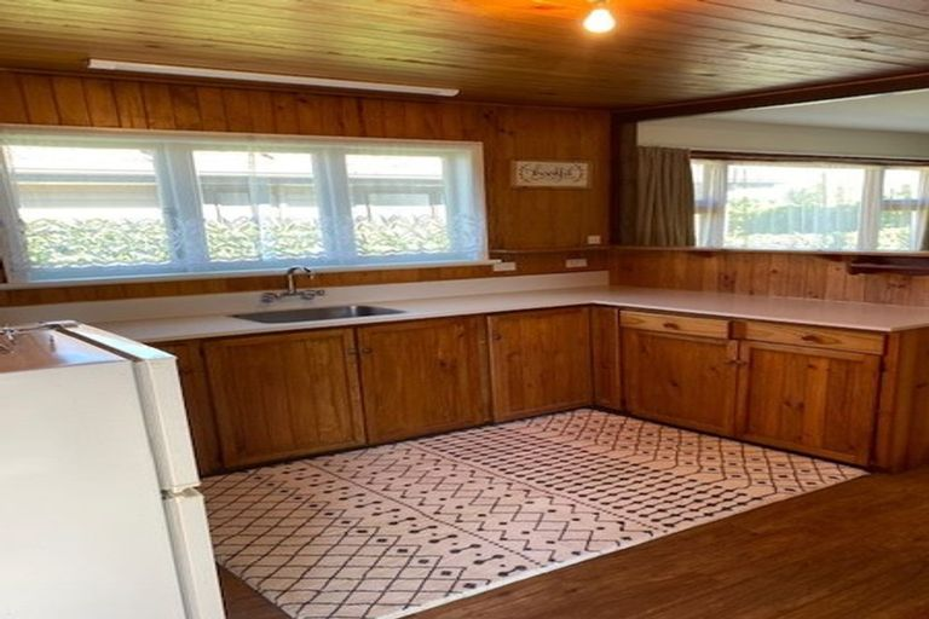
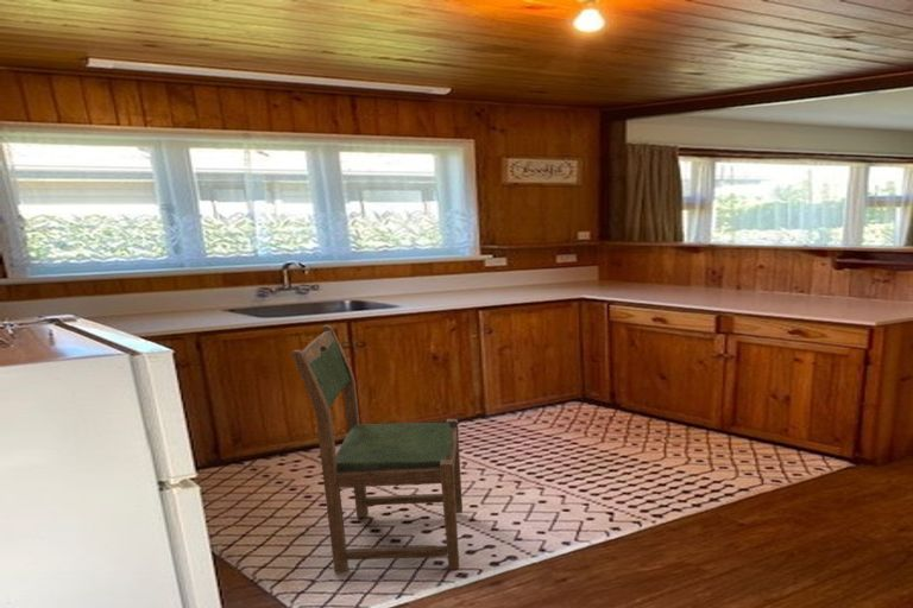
+ dining chair (386, 439)
